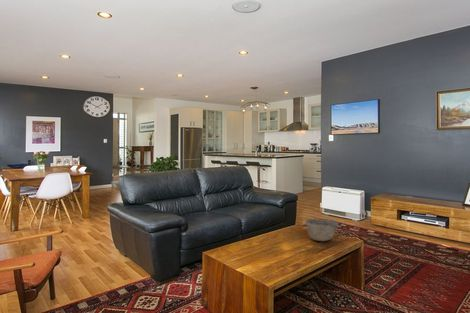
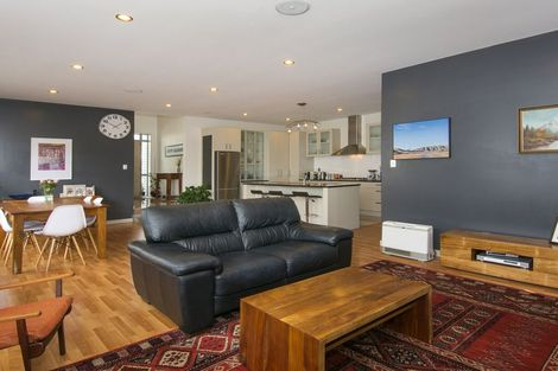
- bowl (321, 230)
